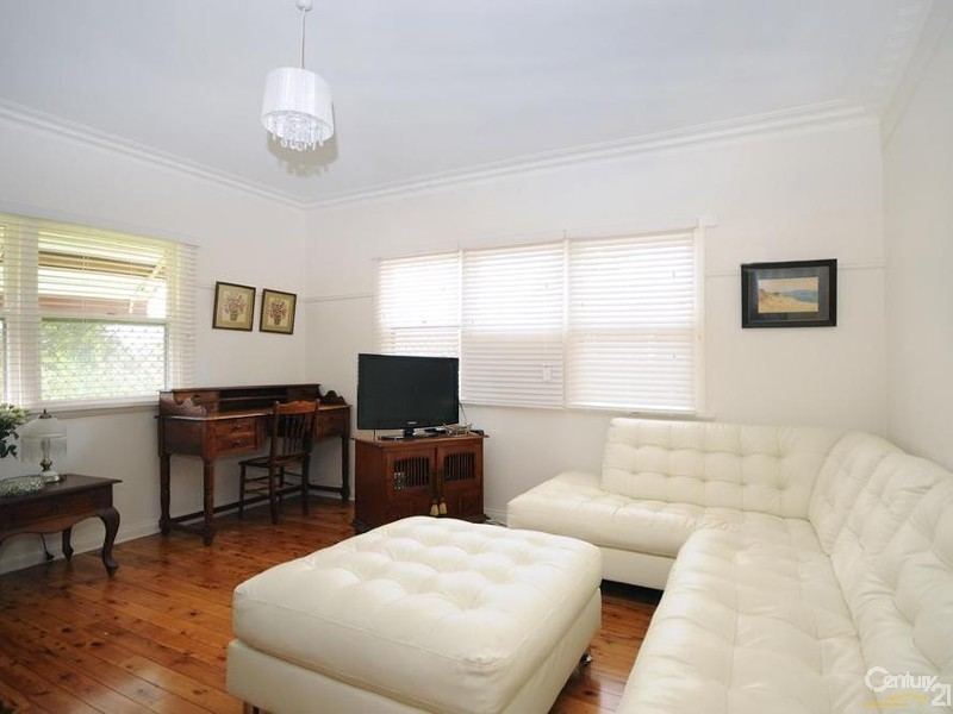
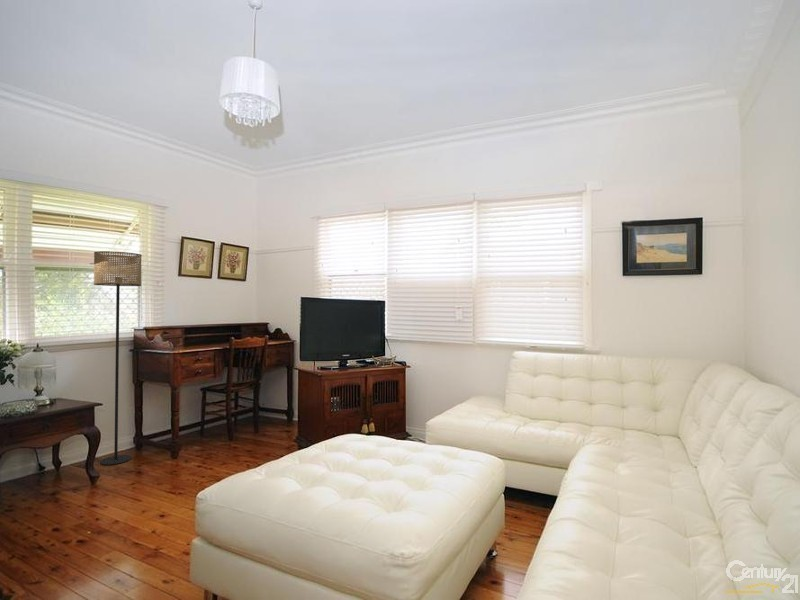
+ floor lamp (117, 356)
